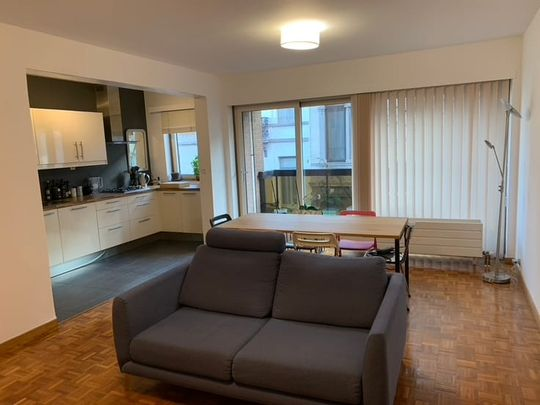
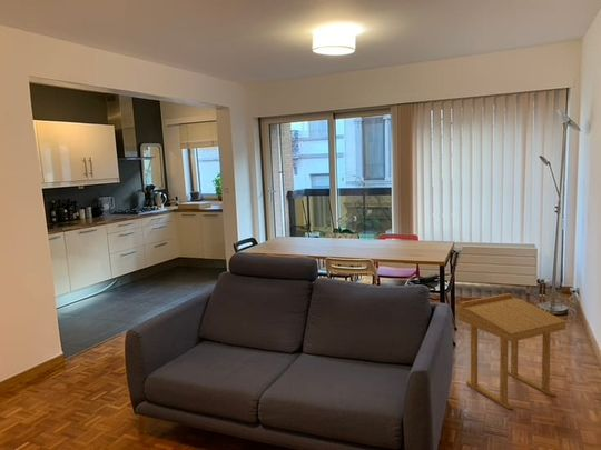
+ side table (511, 347)
